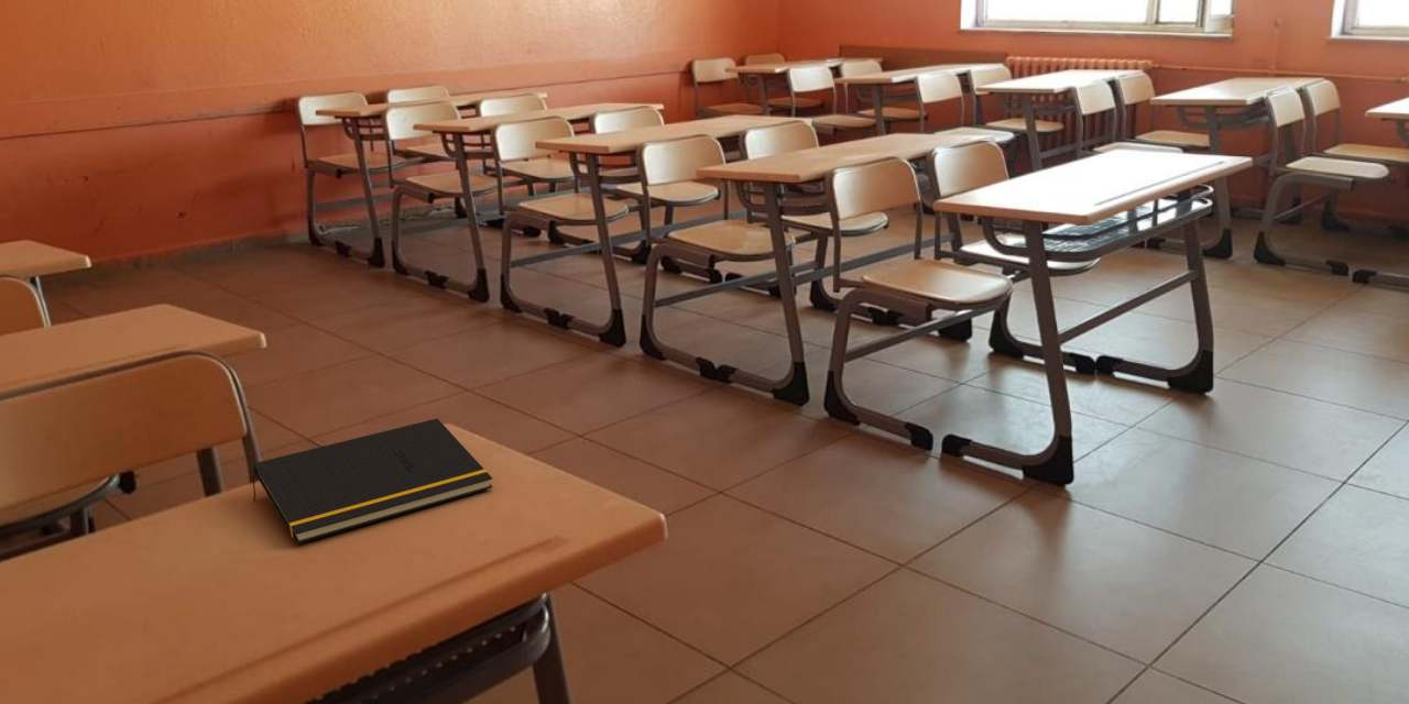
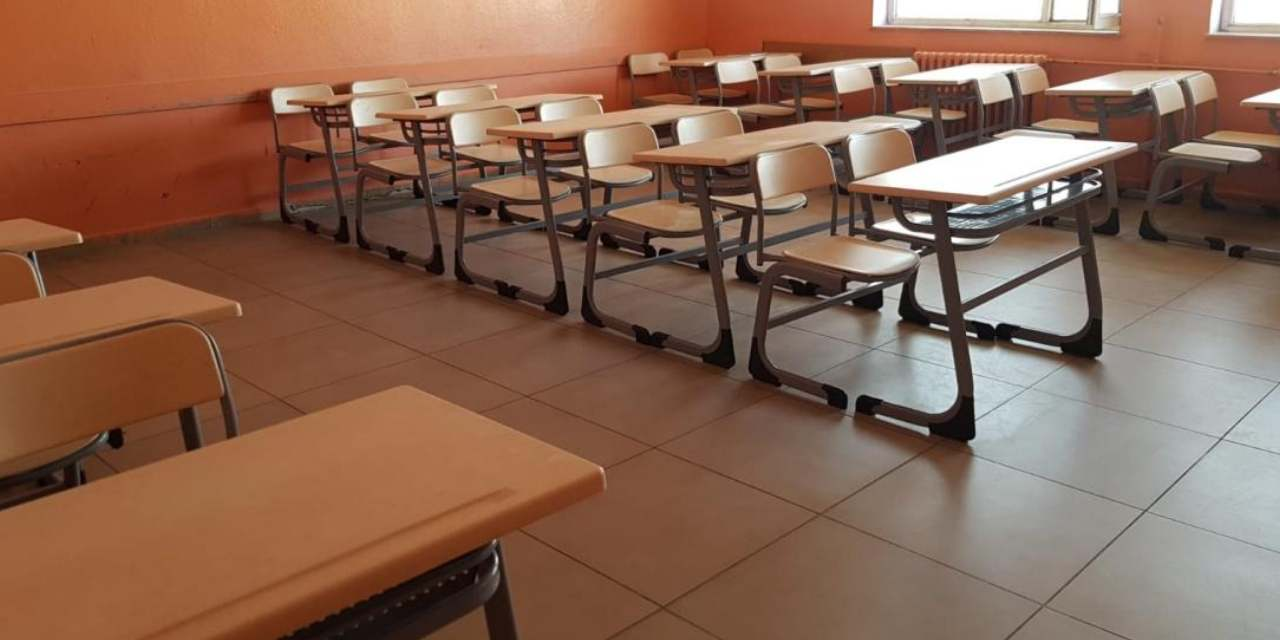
- notepad (373, 475)
